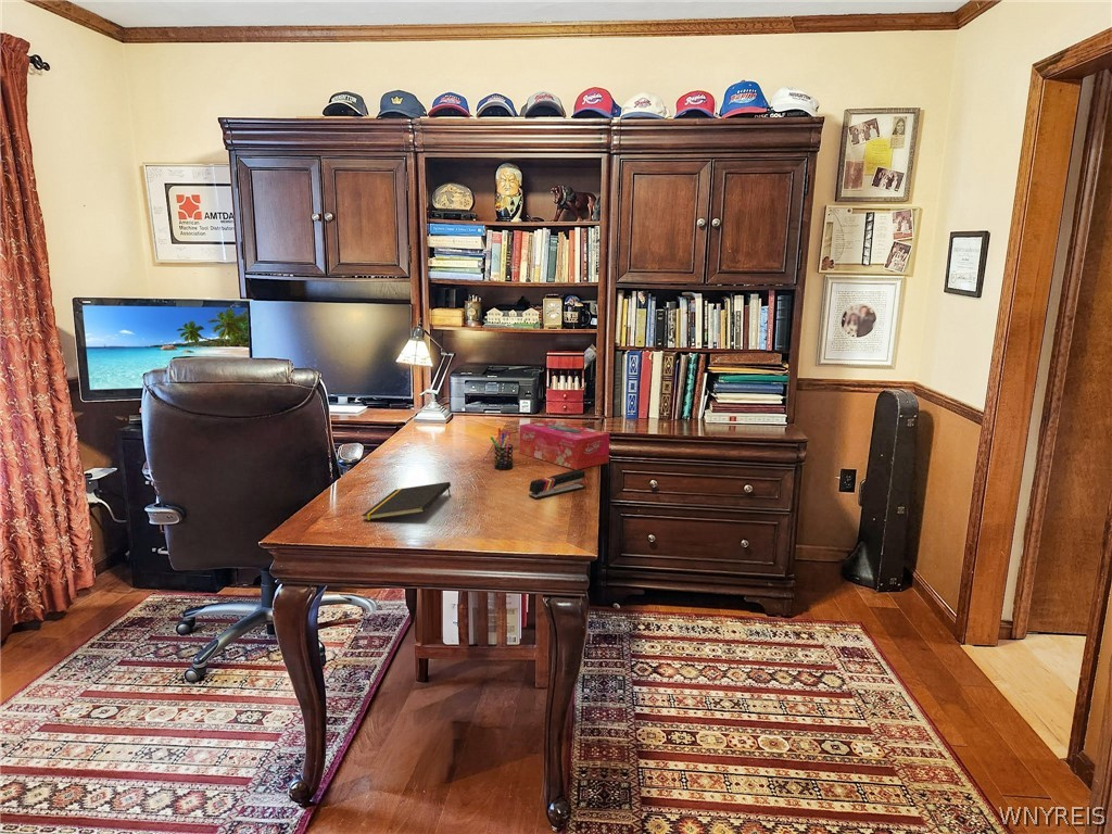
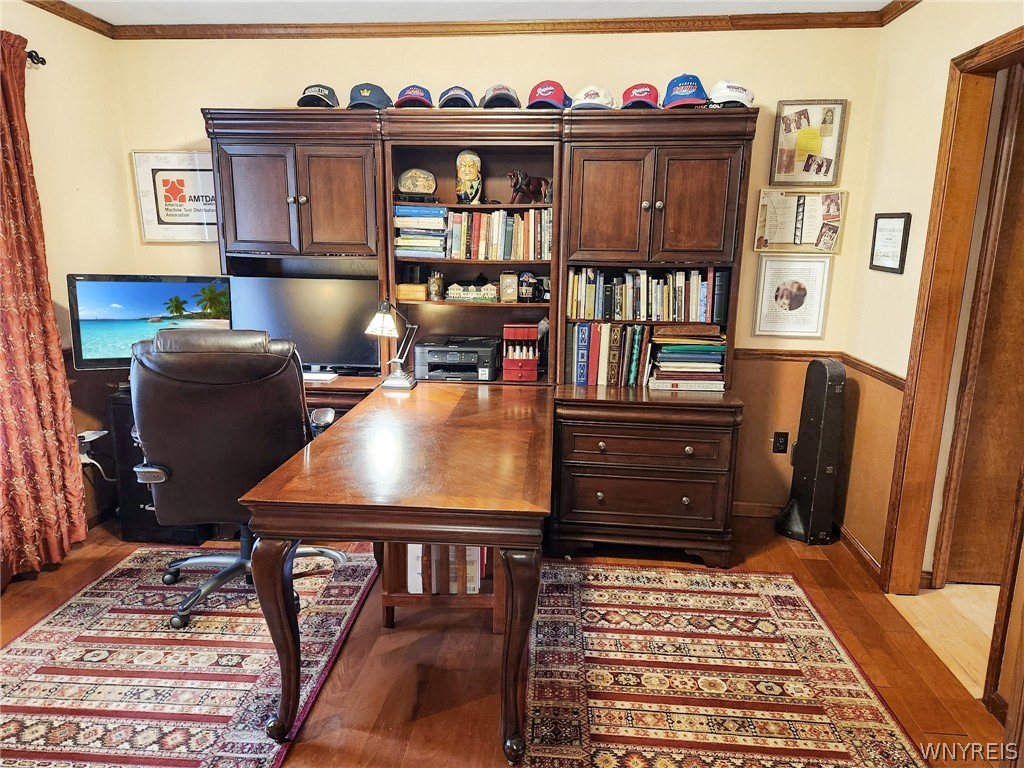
- notepad (408, 500)
- pen holder (501, 448)
- stapler (557, 483)
- tissue box (563, 443)
